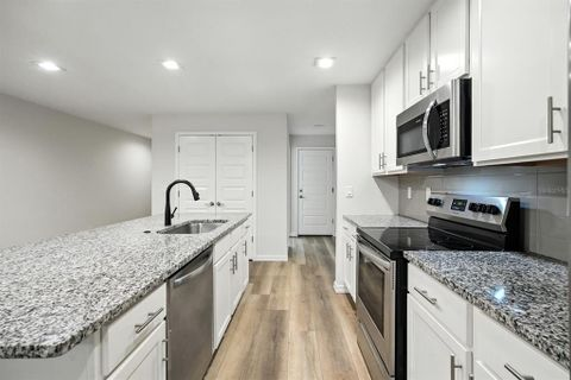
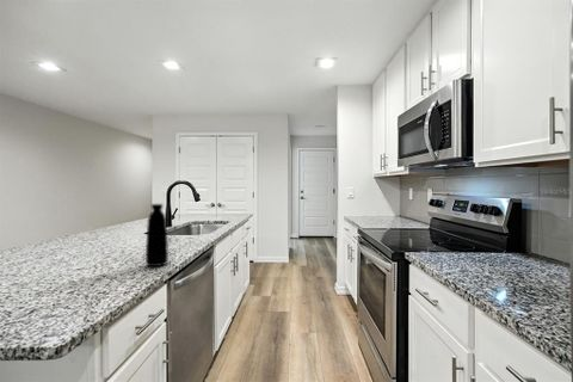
+ bottle (156, 234)
